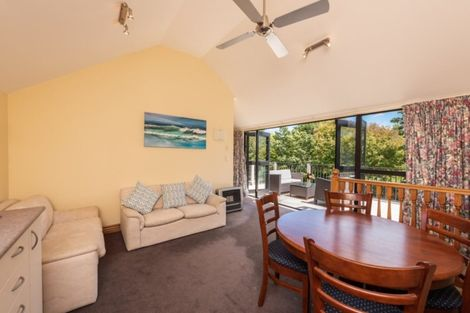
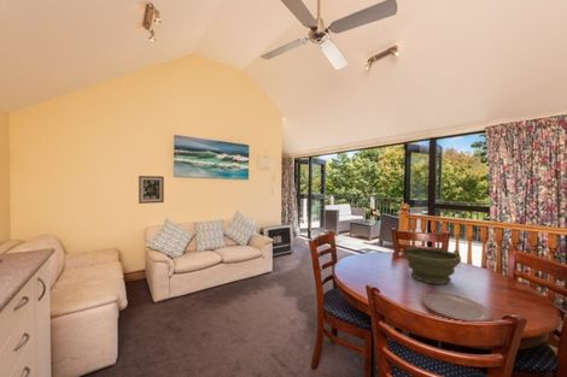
+ wall art (151, 189)
+ bowl (429, 264)
+ plate (454, 307)
